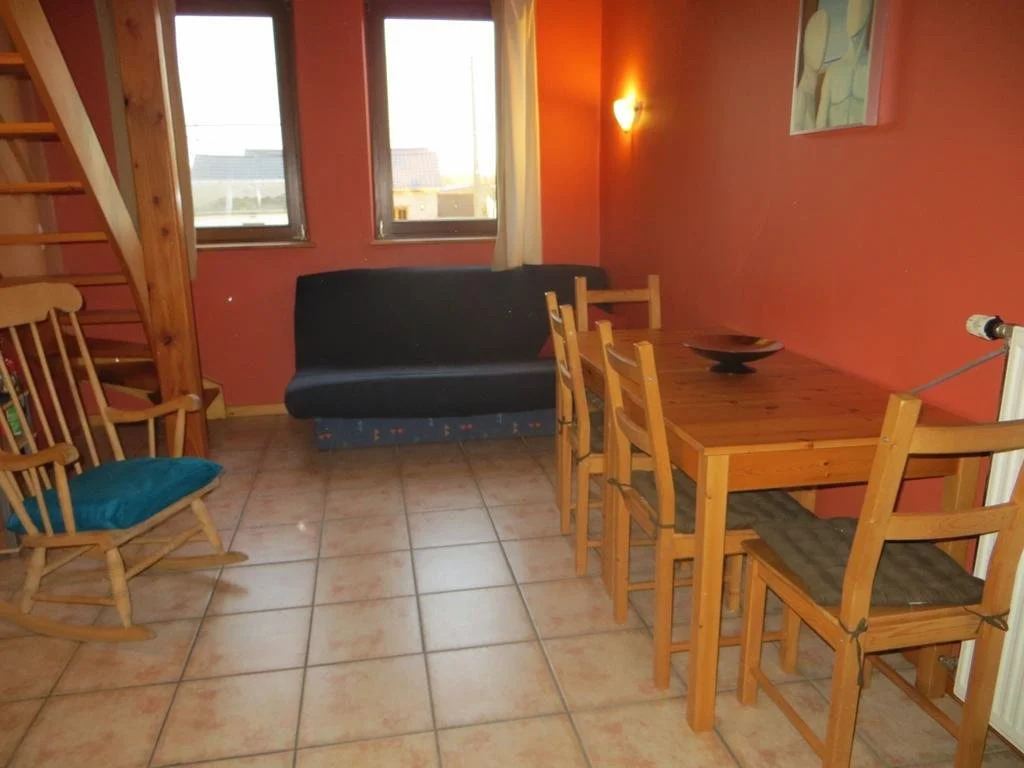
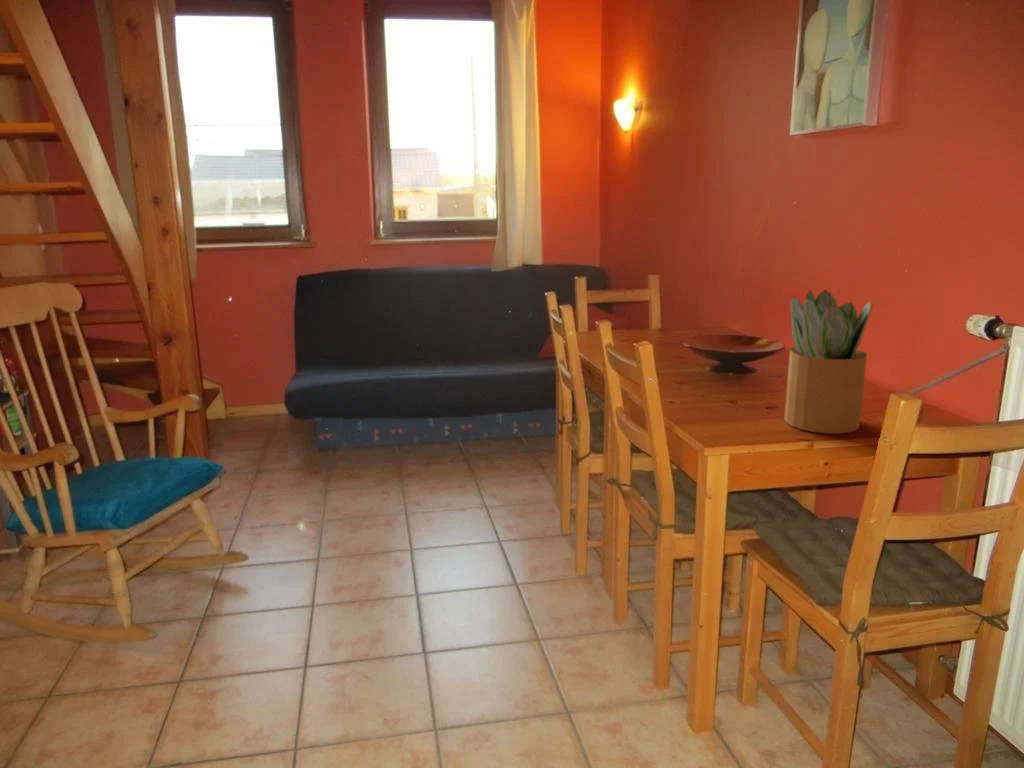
+ potted plant (826, 360)
